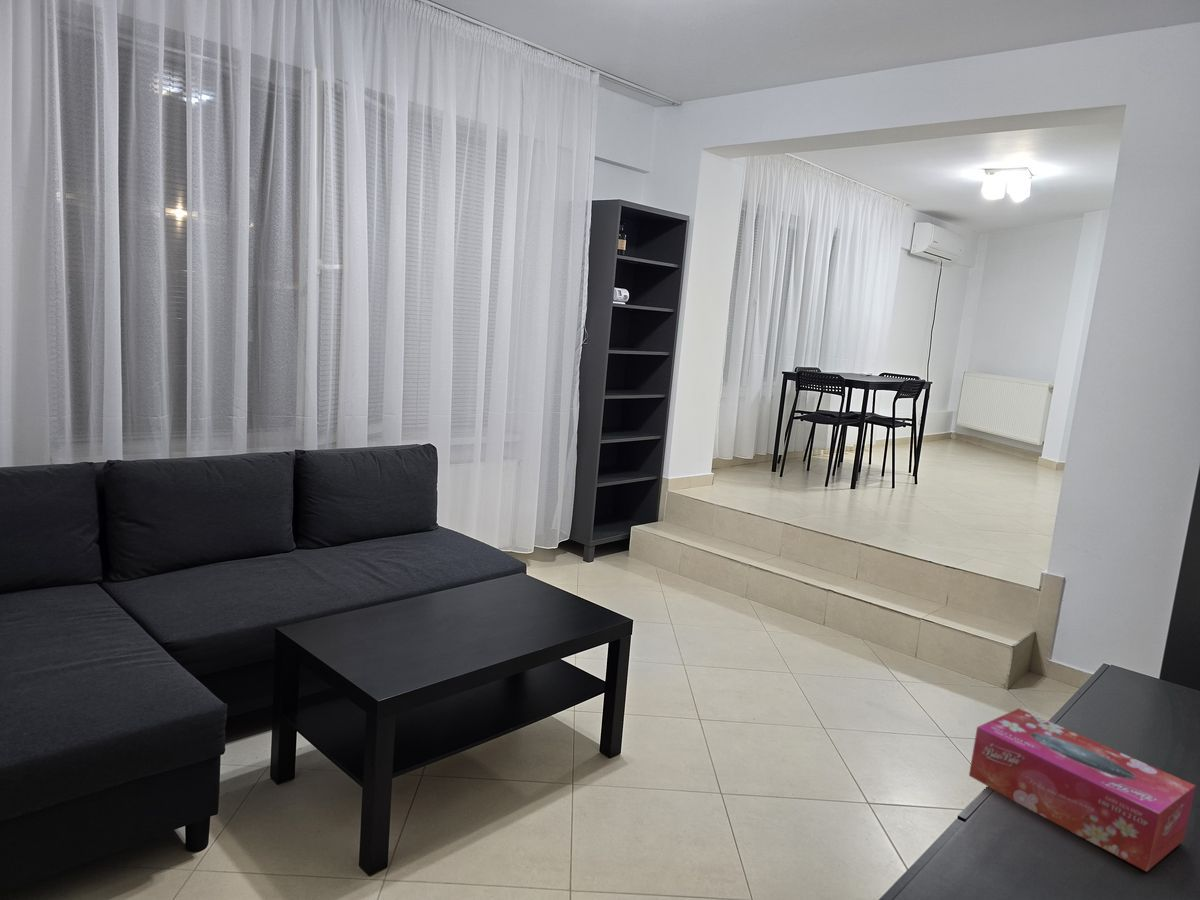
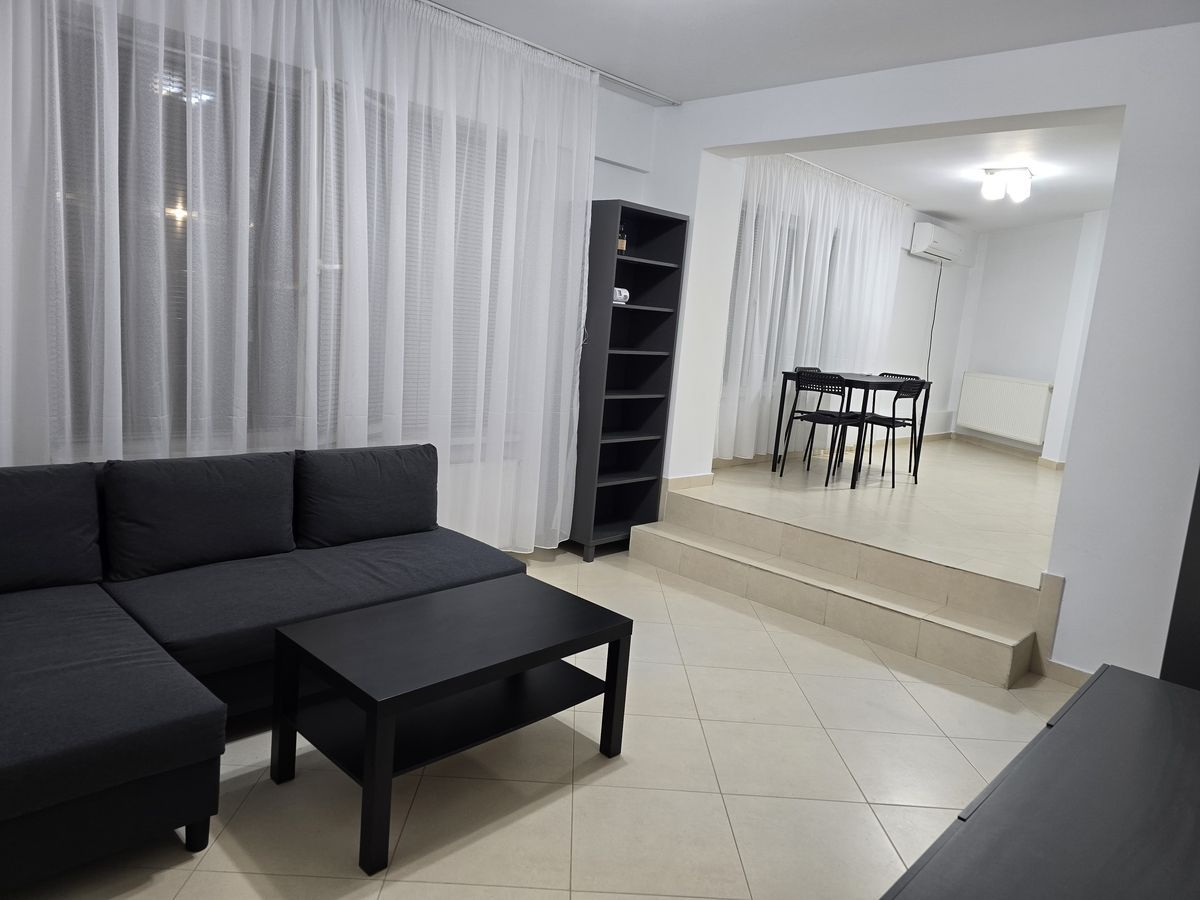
- tissue box (1075, 781)
